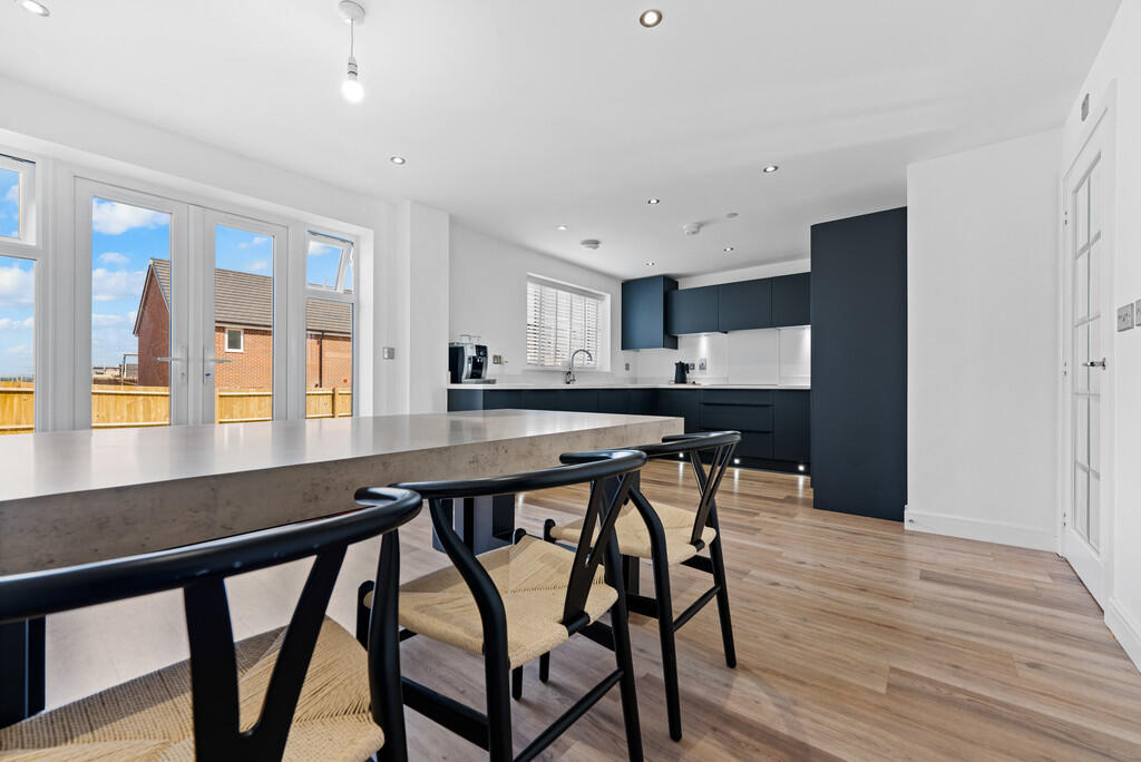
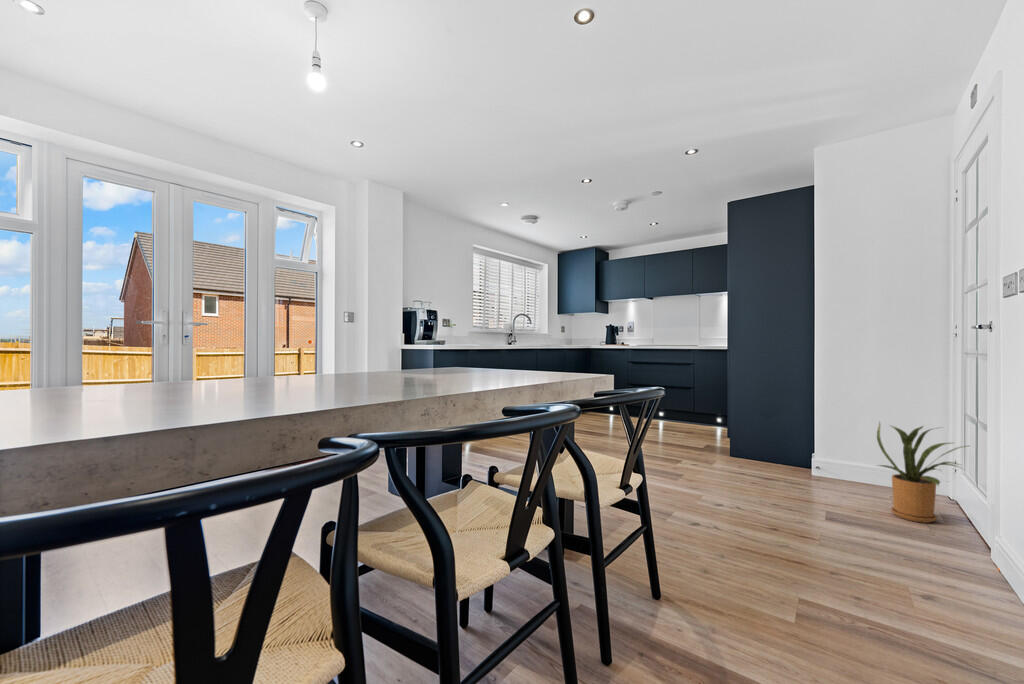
+ house plant (920, 469)
